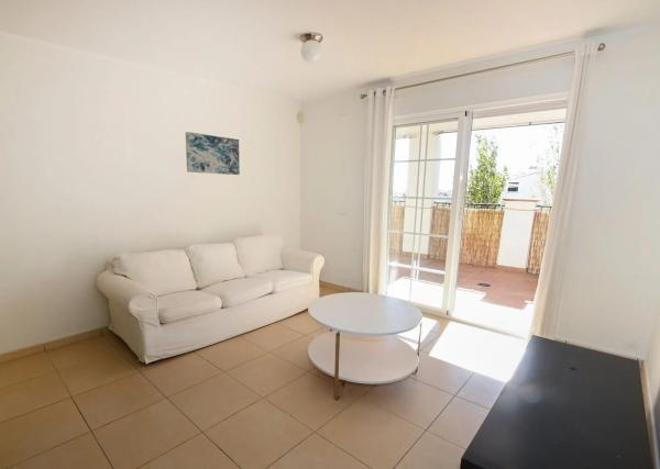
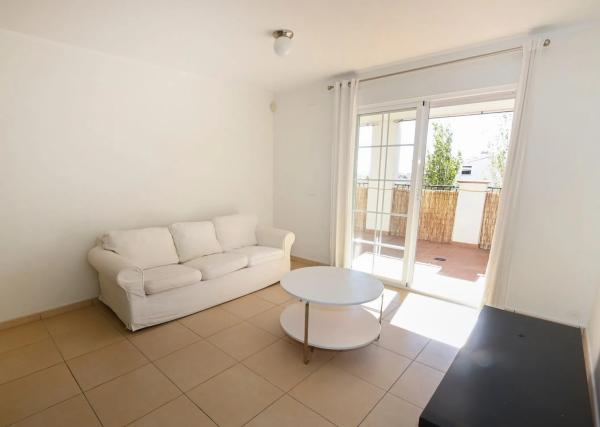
- wall art (213, 155)
